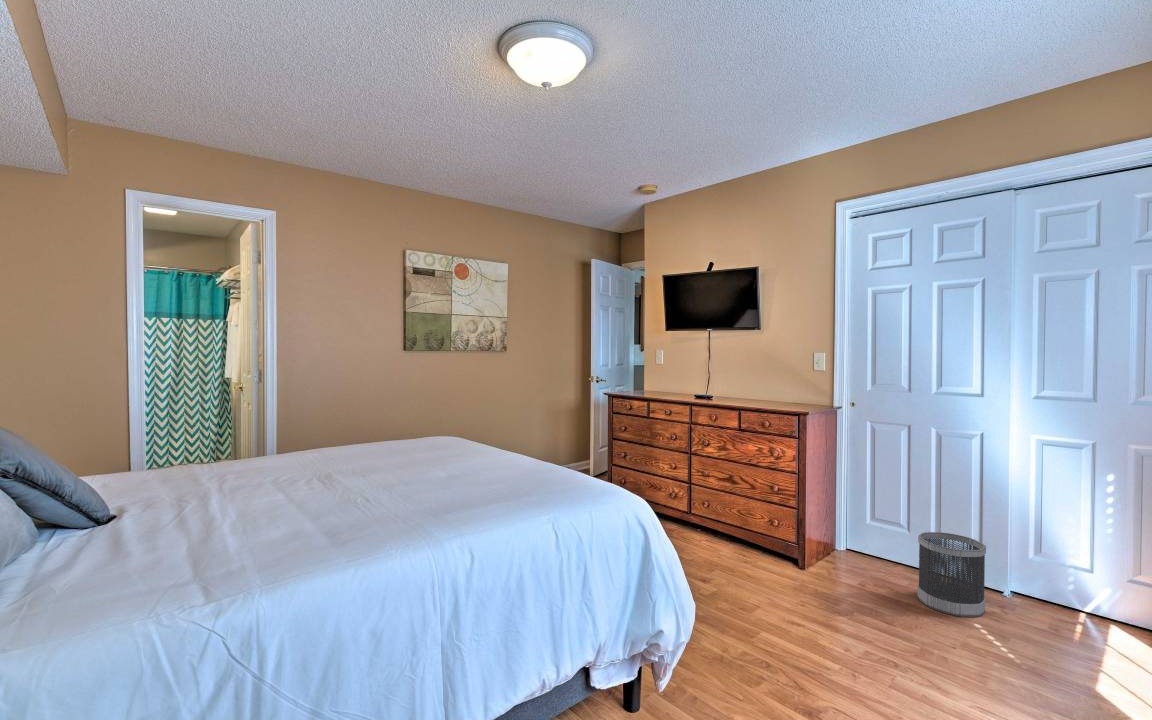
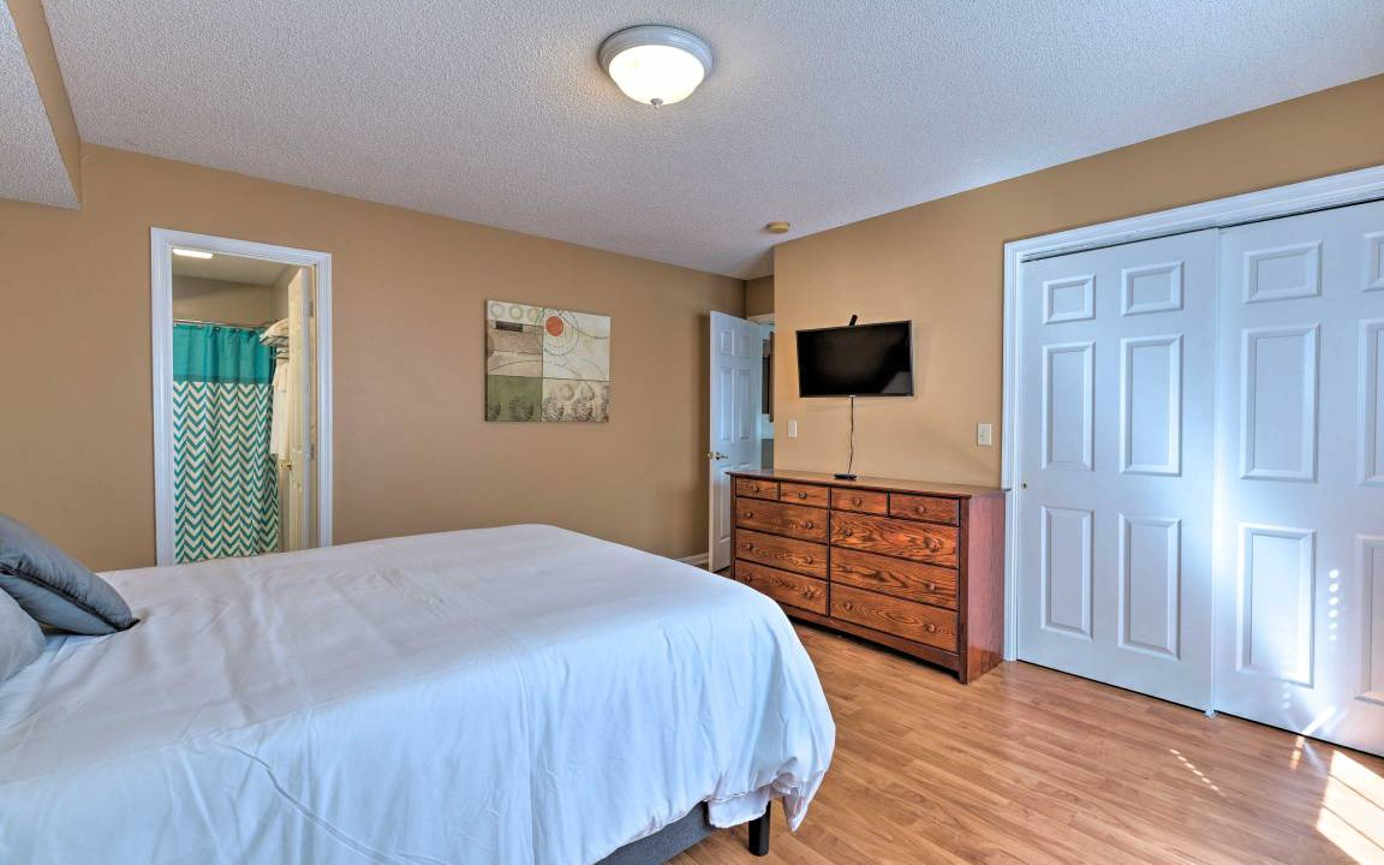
- wastebasket (950, 572)
